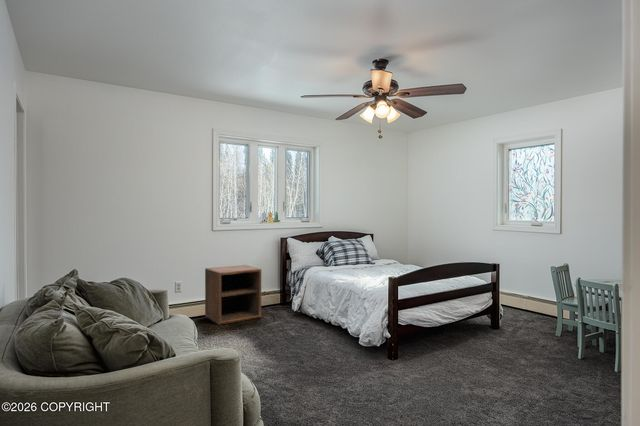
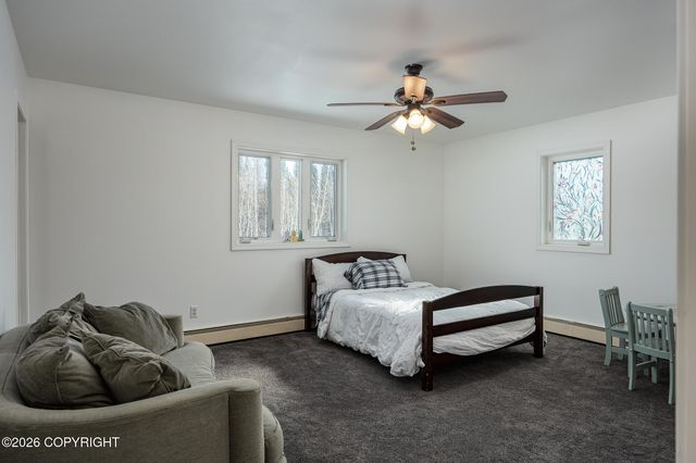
- nightstand (233, 292)
